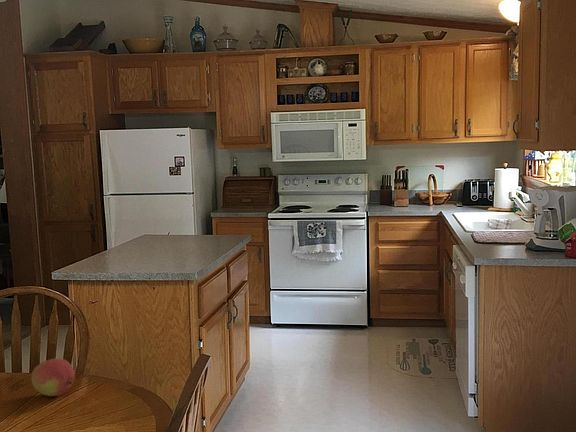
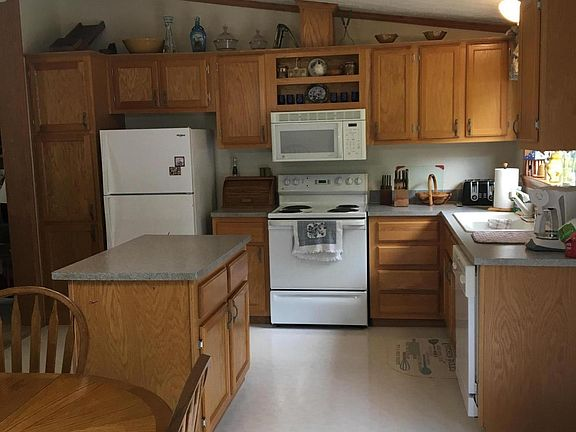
- fruit (53, 377)
